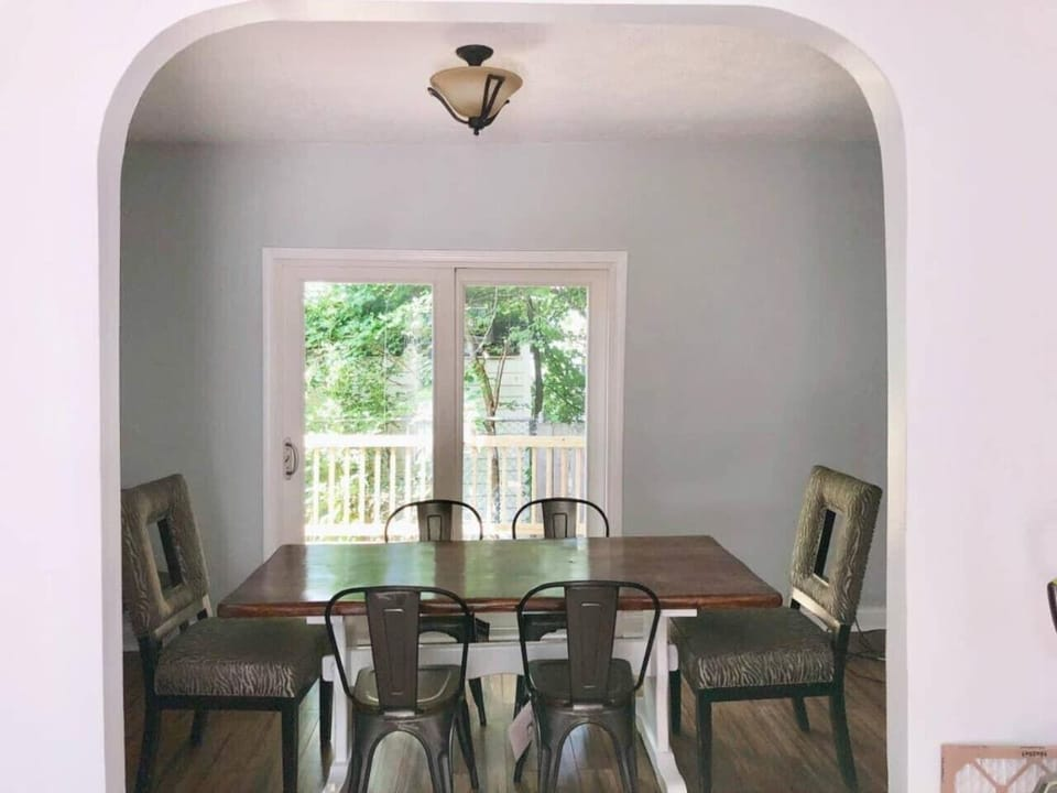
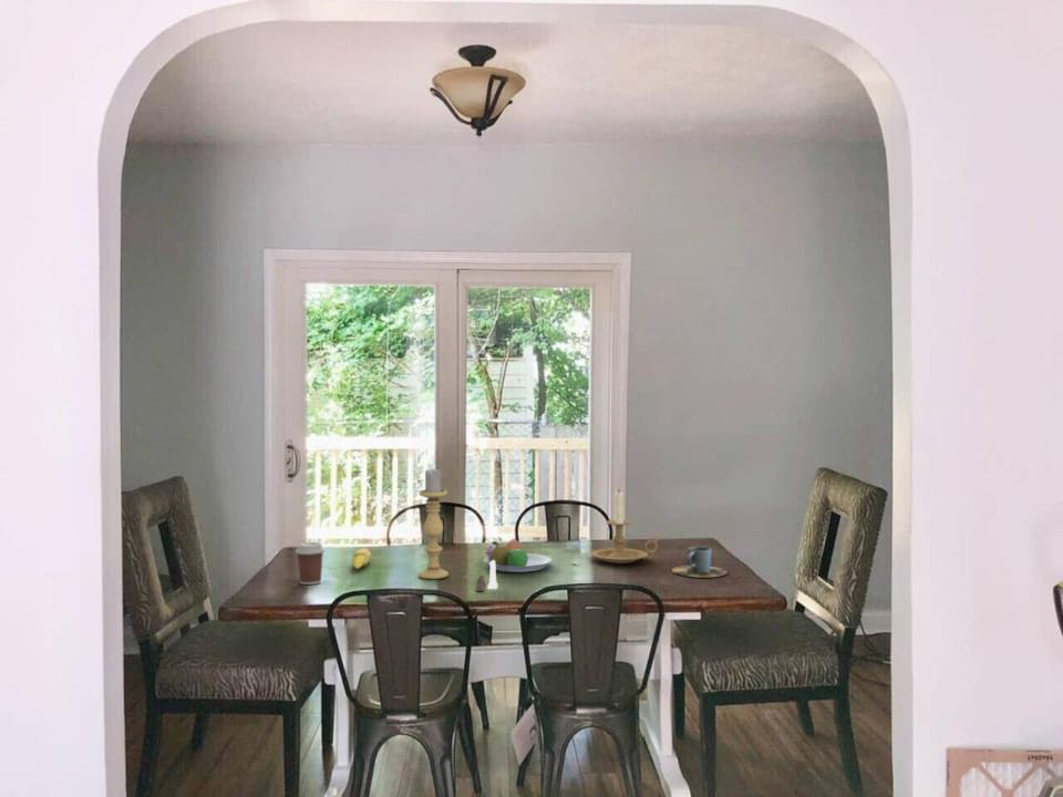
+ salt and pepper shaker set (489, 573)
+ fruit bowl (516, 552)
+ candle holder (619, 525)
+ coffee cup (310, 562)
+ cup (699, 559)
+ banana (361, 557)
+ candle holder (433, 521)
